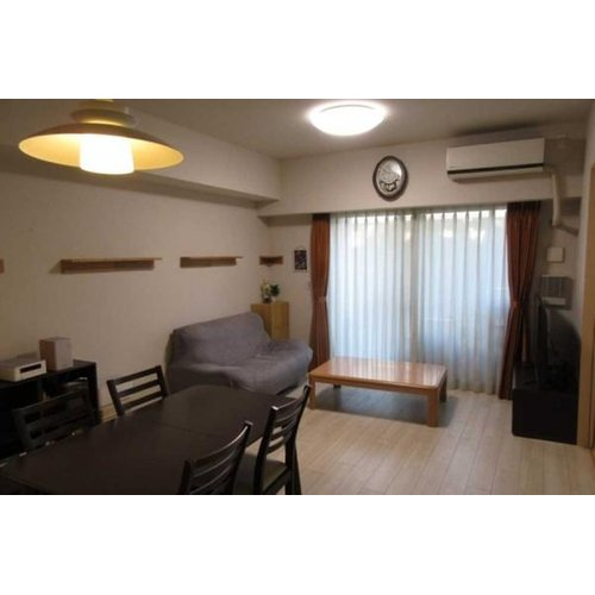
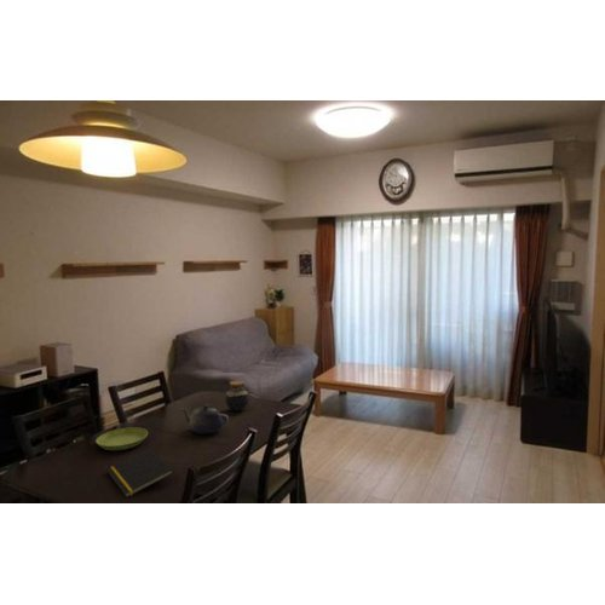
+ saucer (122, 439)
+ teapot (204, 417)
+ notepad (139, 471)
+ jar (238, 396)
